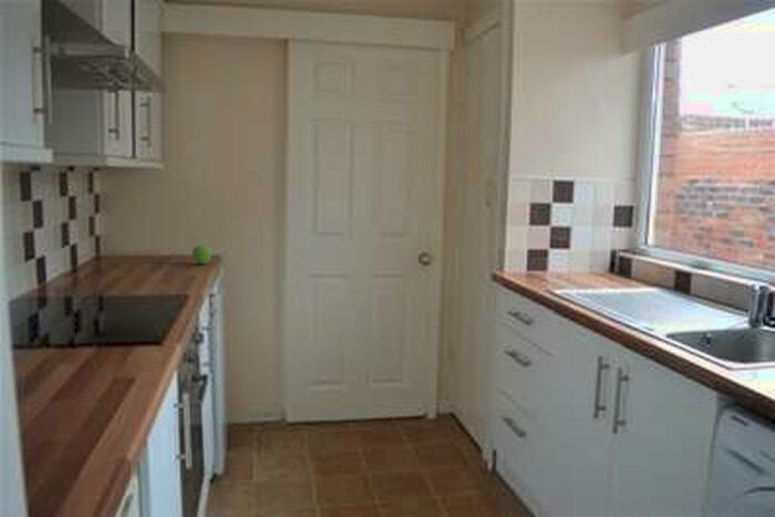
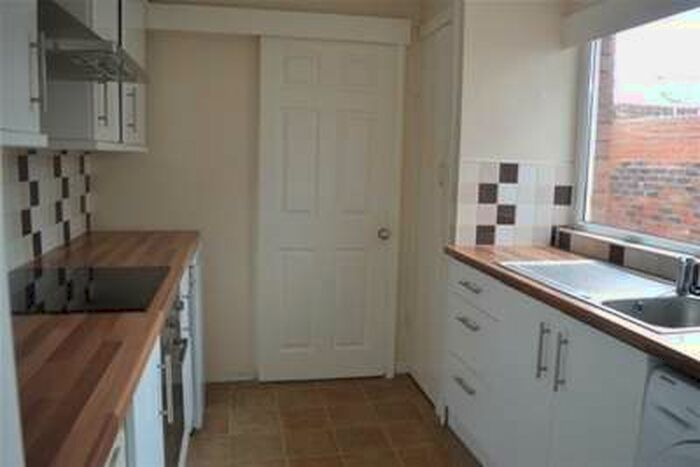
- fruit (202, 255)
